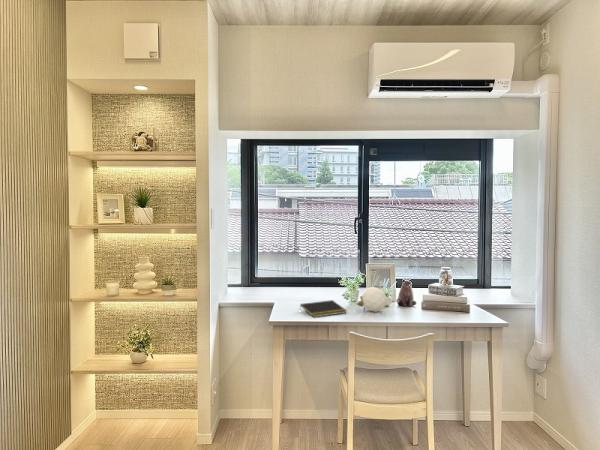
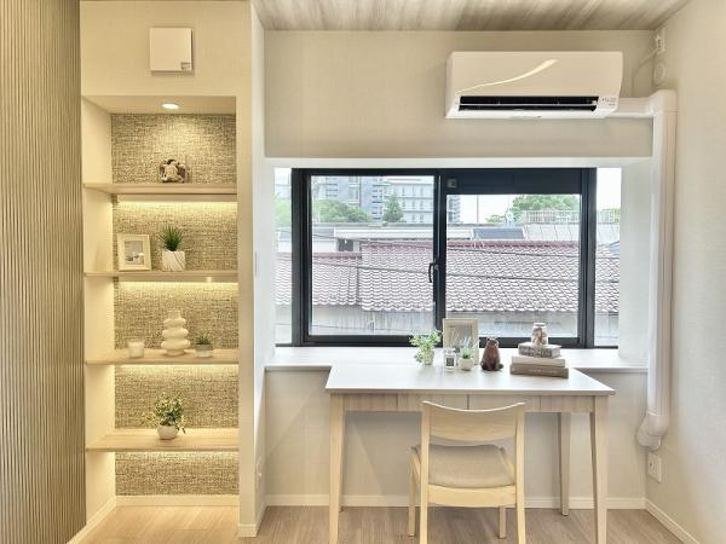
- notepad (323, 308)
- decorative egg (372, 299)
